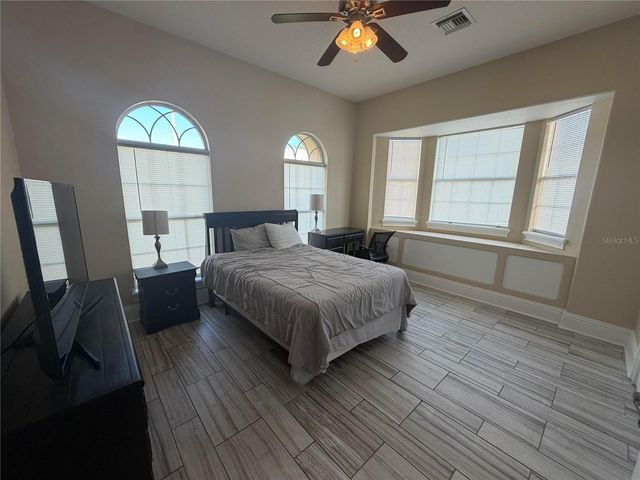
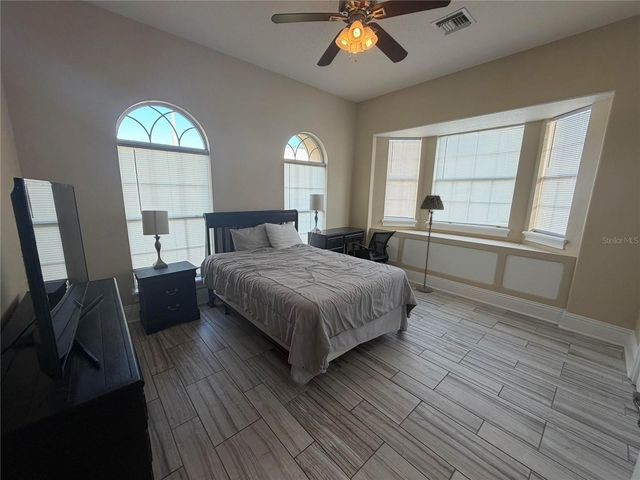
+ floor lamp (428, 243)
